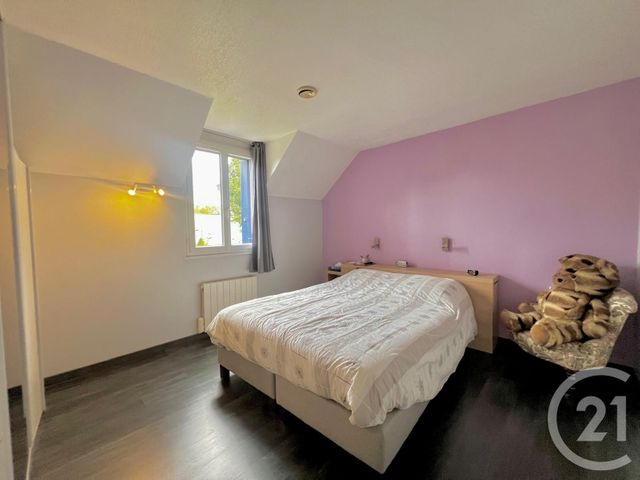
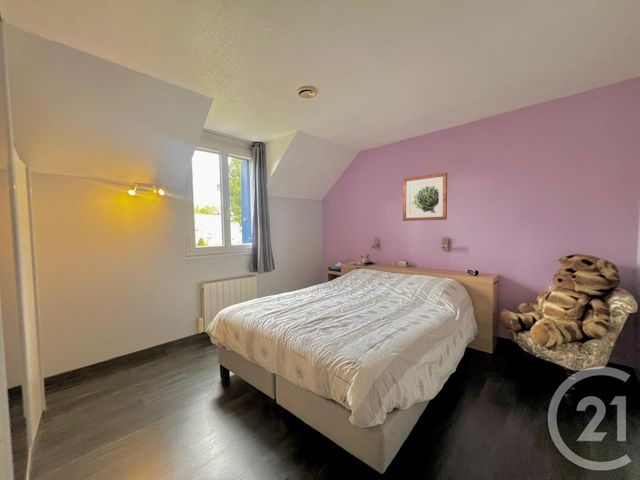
+ wall art (423, 198)
